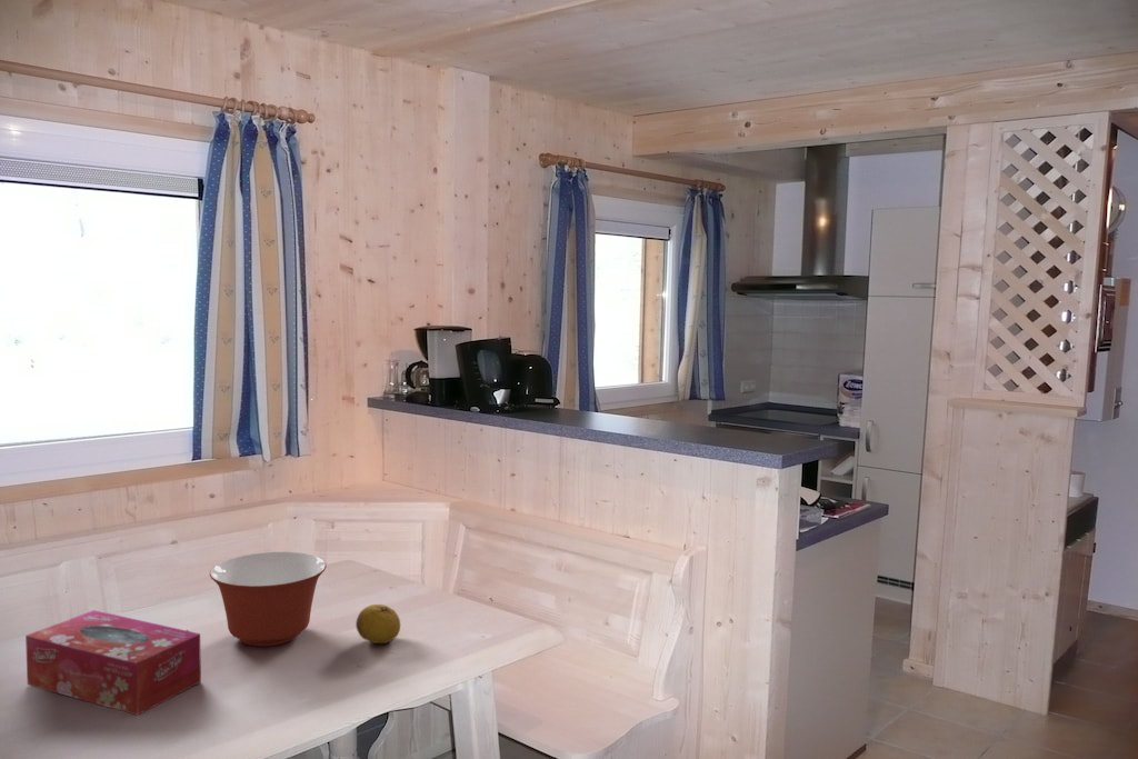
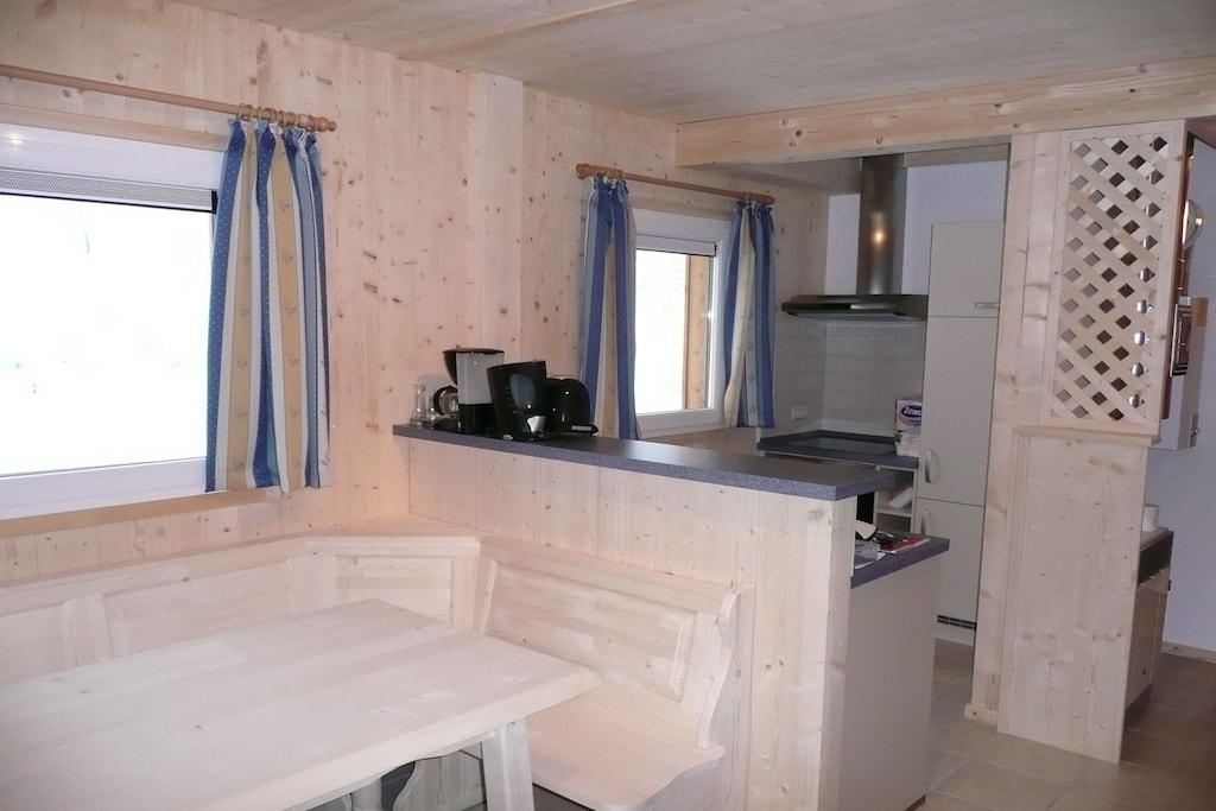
- tissue box (113, 659)
- mixing bowl (269, 601)
- fruit (378, 622)
